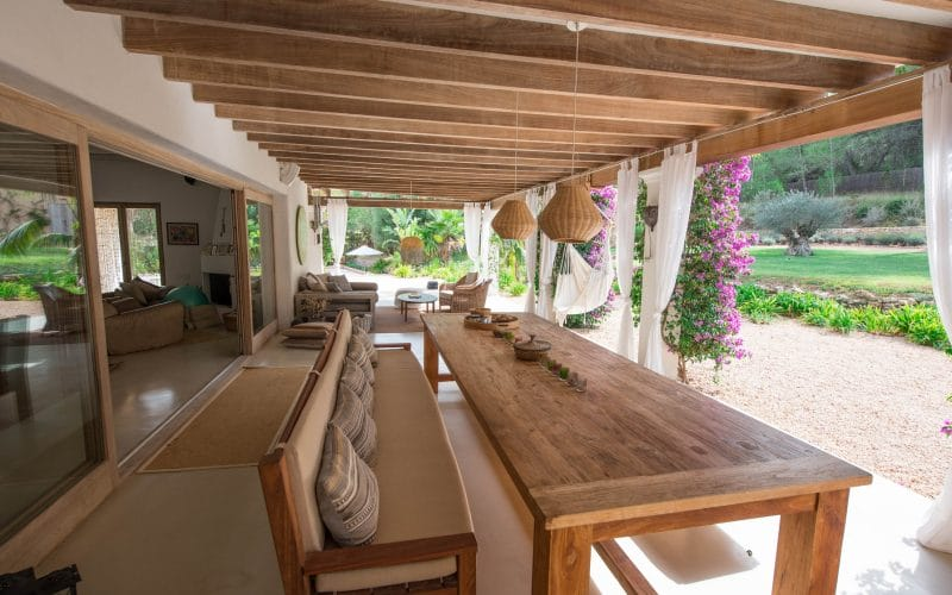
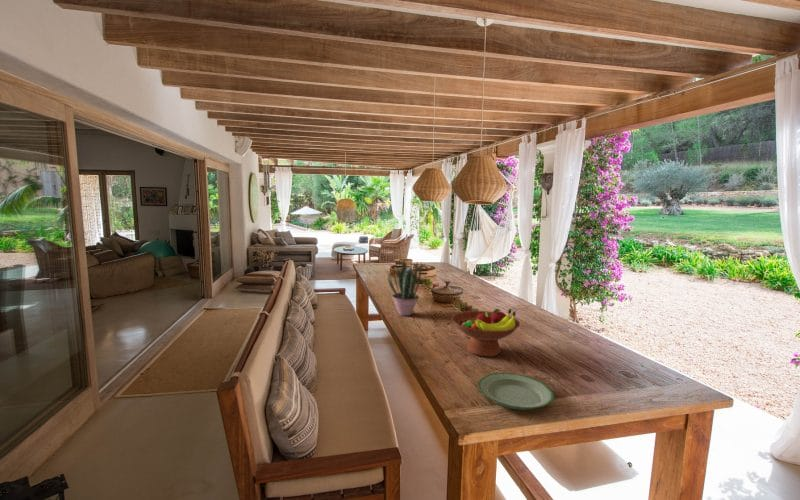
+ plate (514, 392)
+ fruit bowl (484, 329)
+ potted plant (405, 286)
